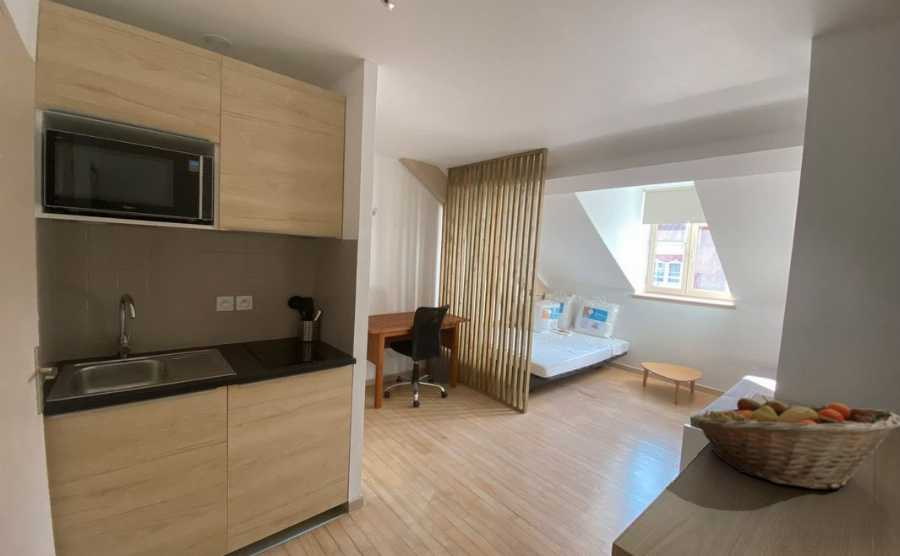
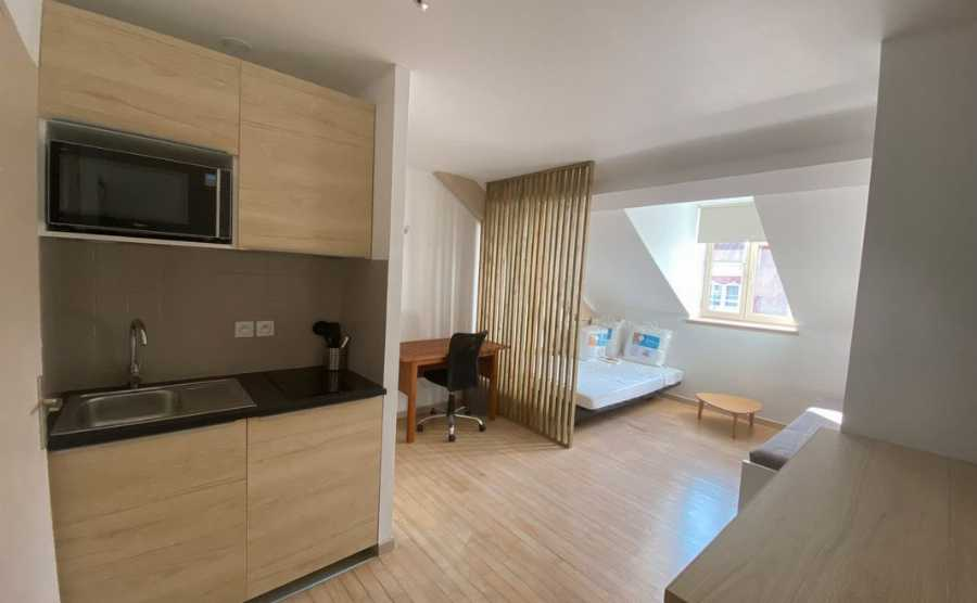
- fruit basket (787, 430)
